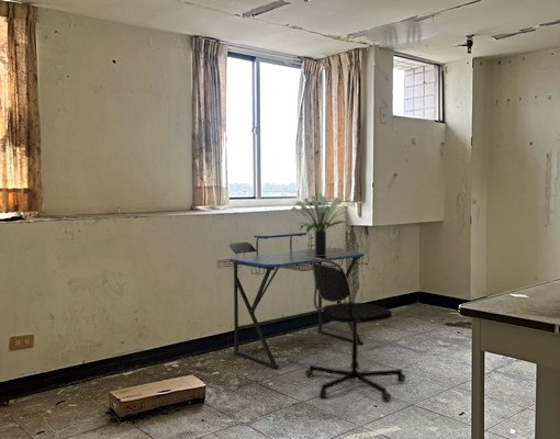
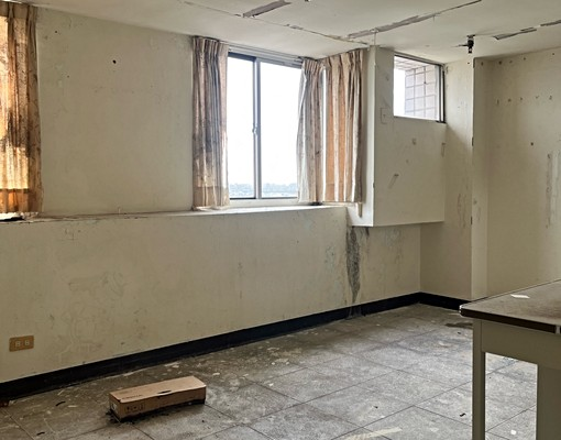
- ceiling light (402, 36)
- office chair (357, 320)
- potted plant (322, 223)
- desk (318, 294)
